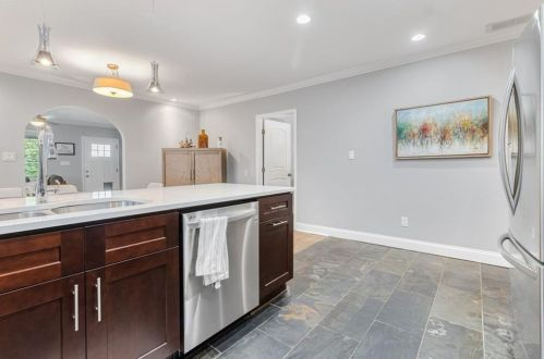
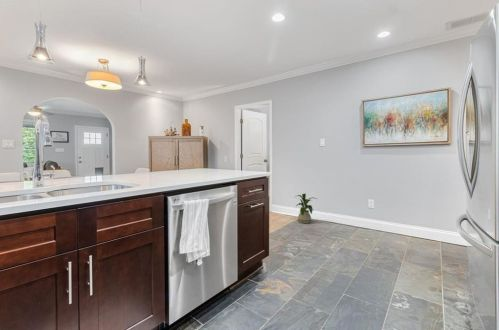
+ house plant (306, 206)
